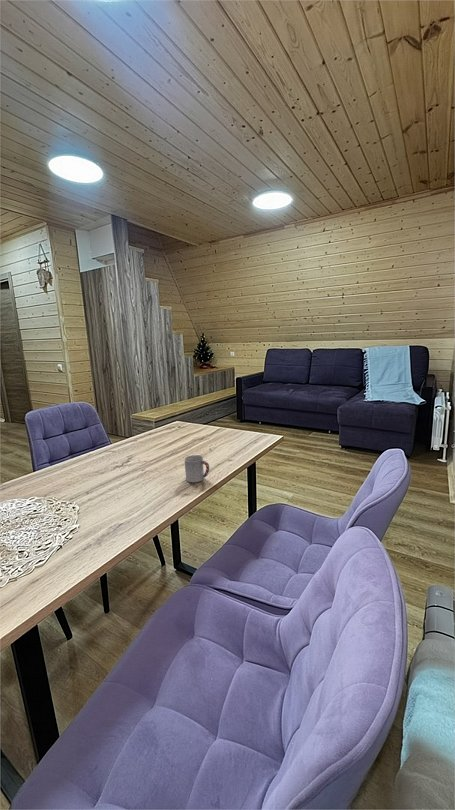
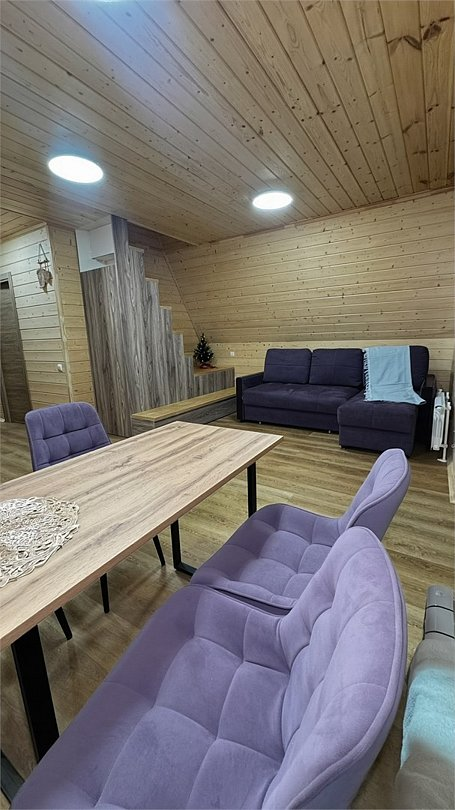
- cup (197, 469)
